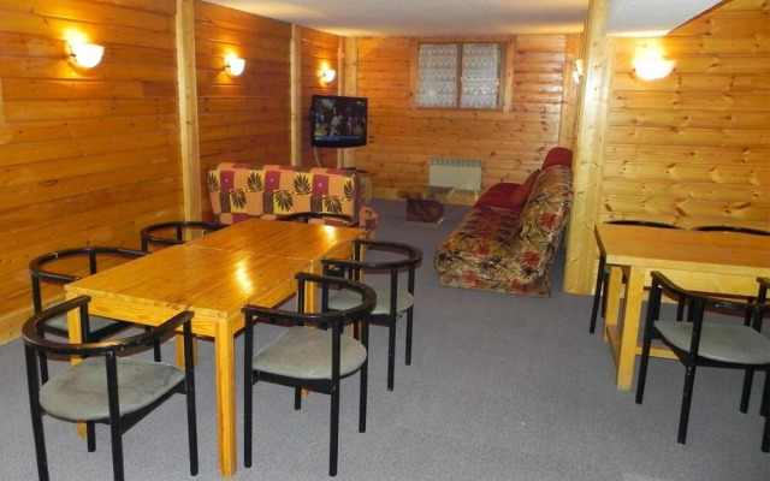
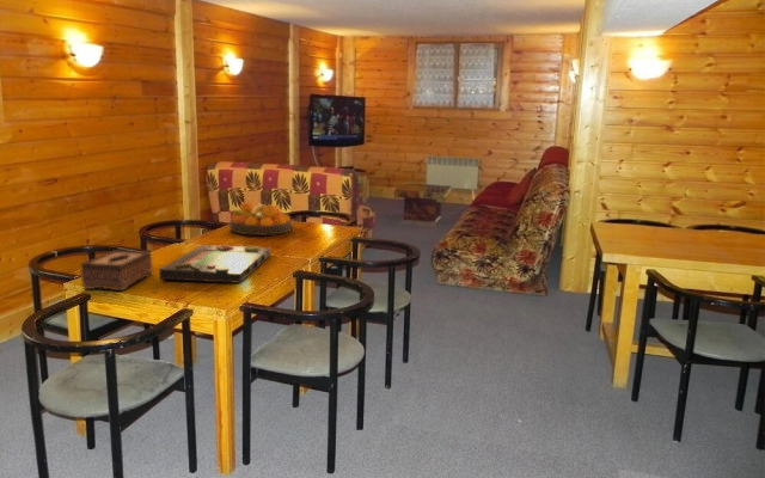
+ fruit bowl (261, 216)
+ tissue box (117, 269)
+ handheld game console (220, 261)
